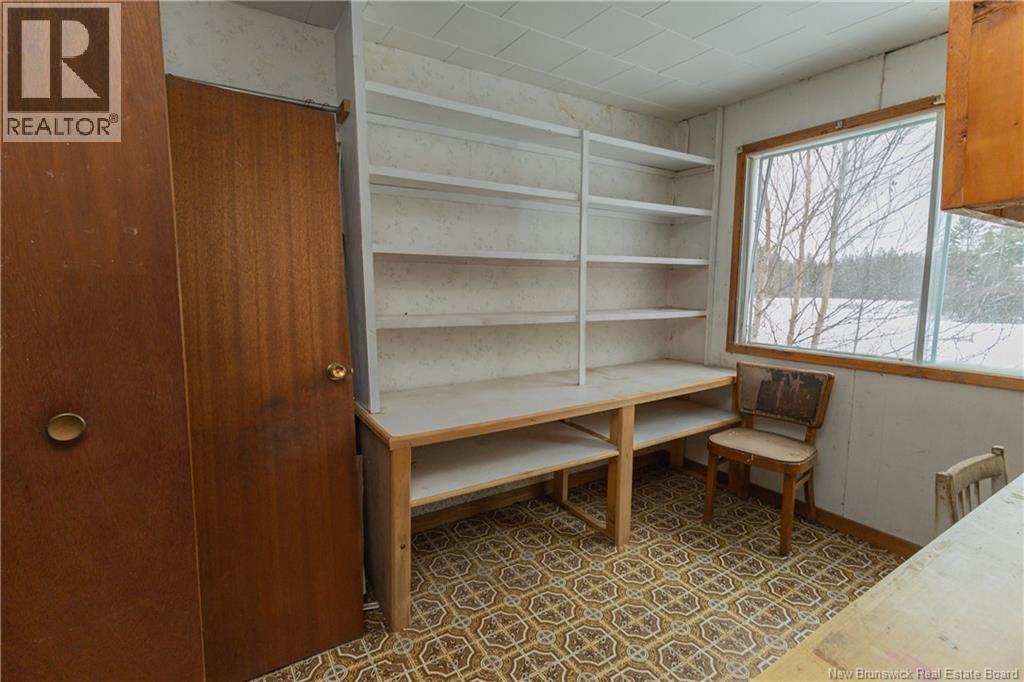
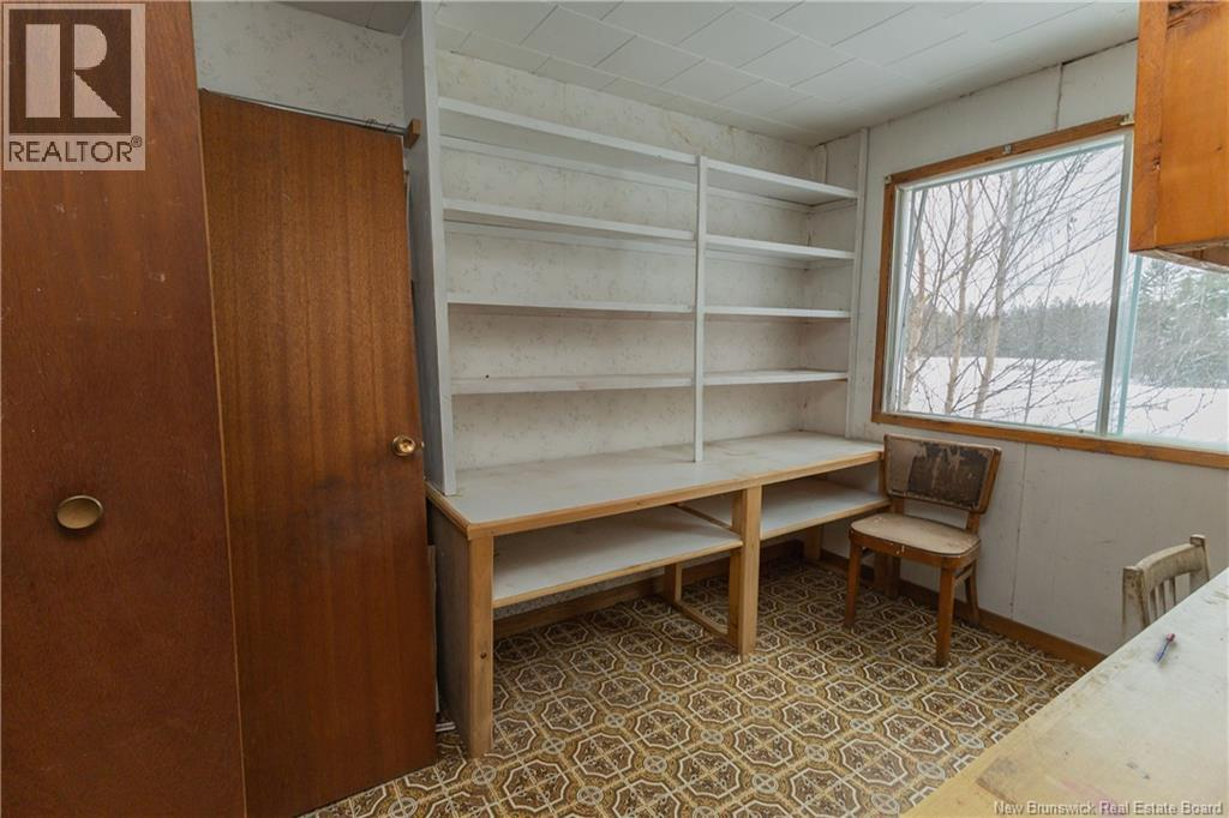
+ pen (1164, 646)
